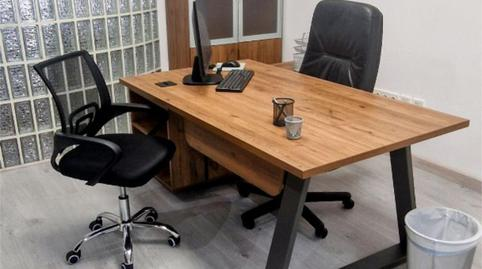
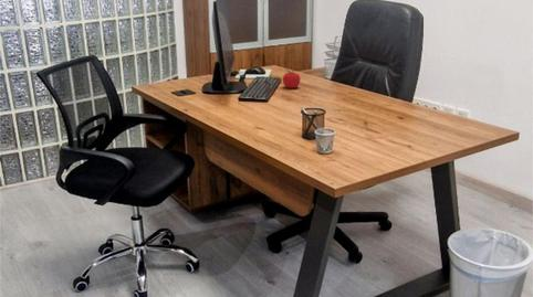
+ apple (291, 77)
